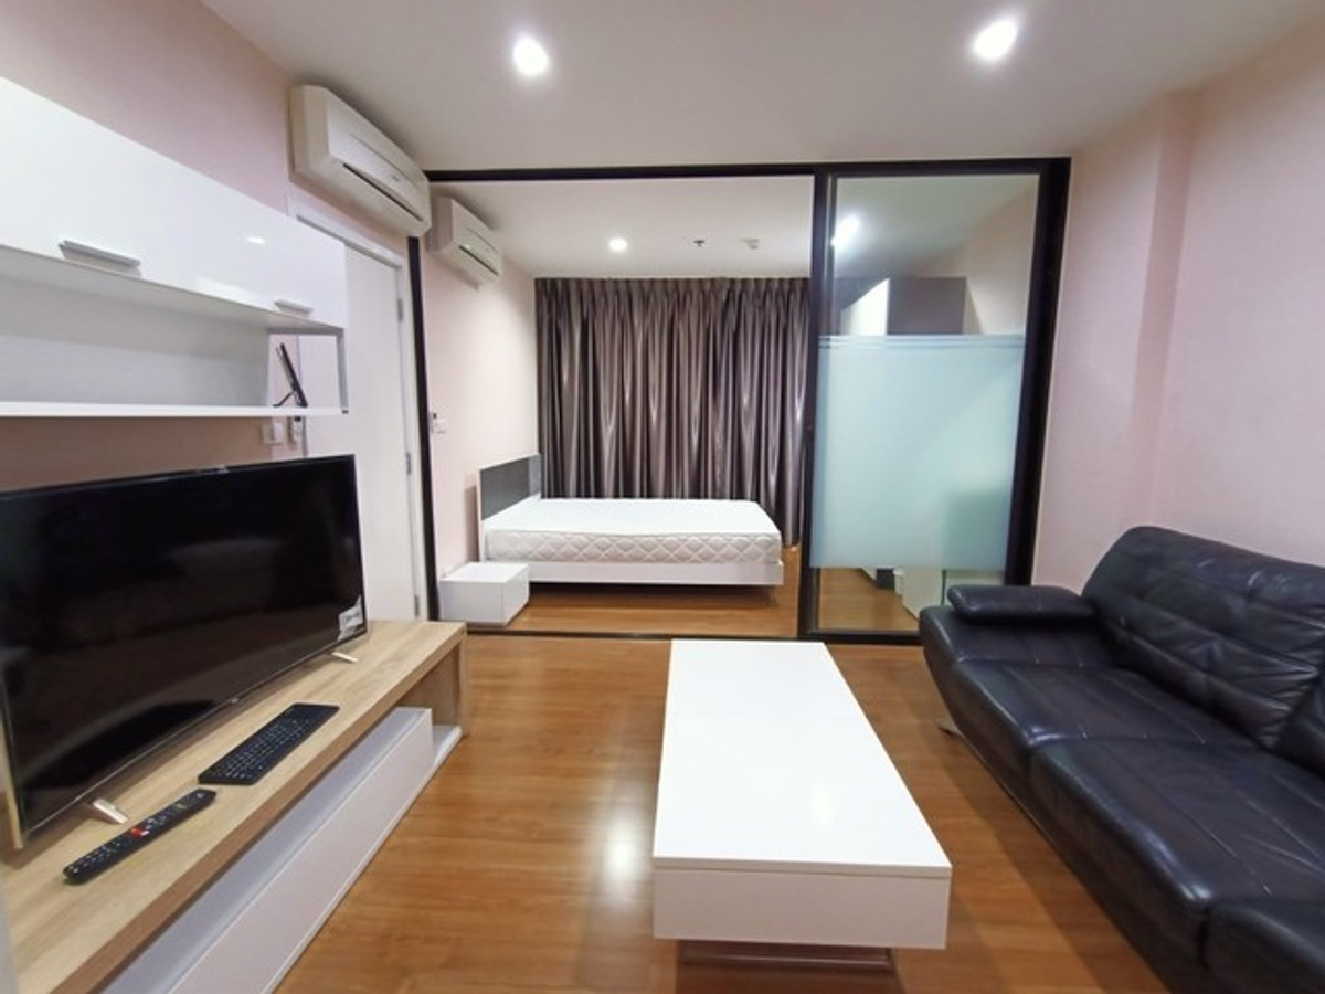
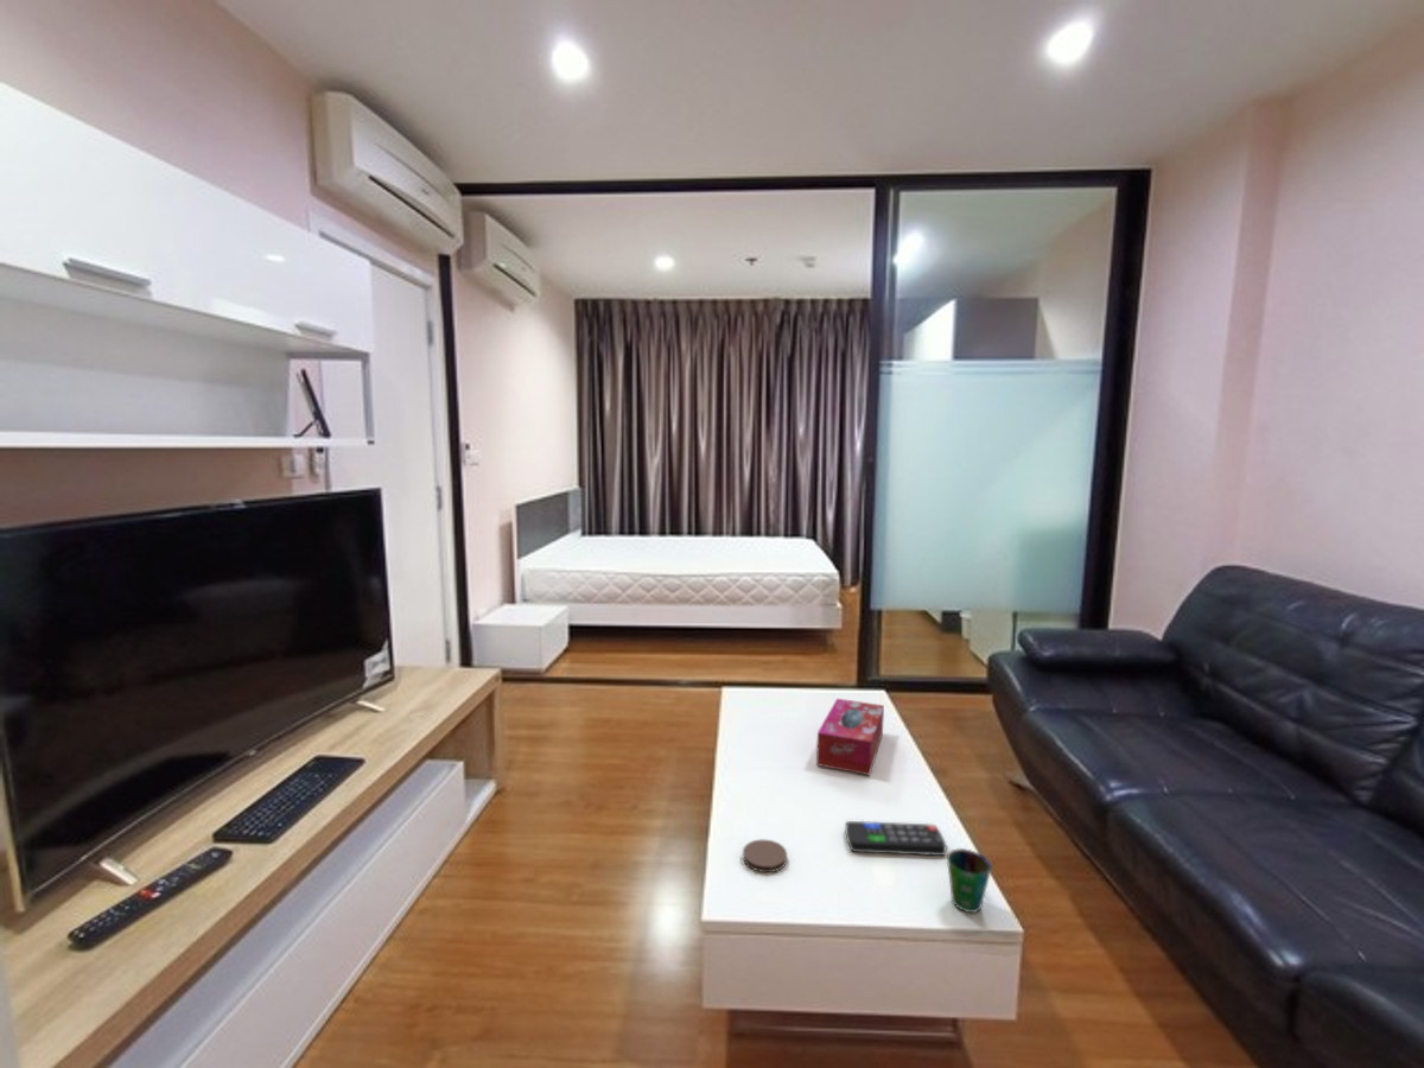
+ cup (966, 878)
+ tissue box (851, 733)
+ coaster (764, 854)
+ remote control (894, 837)
